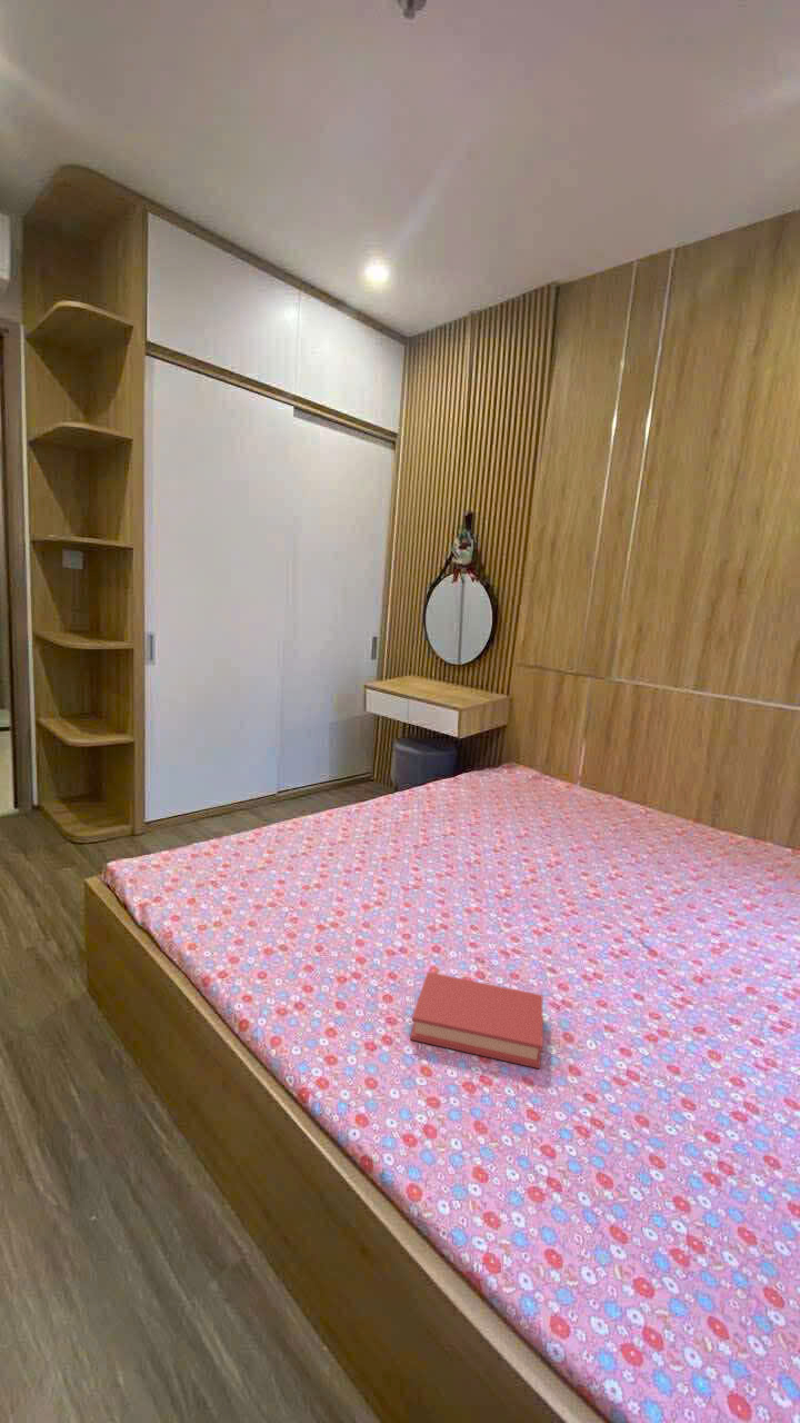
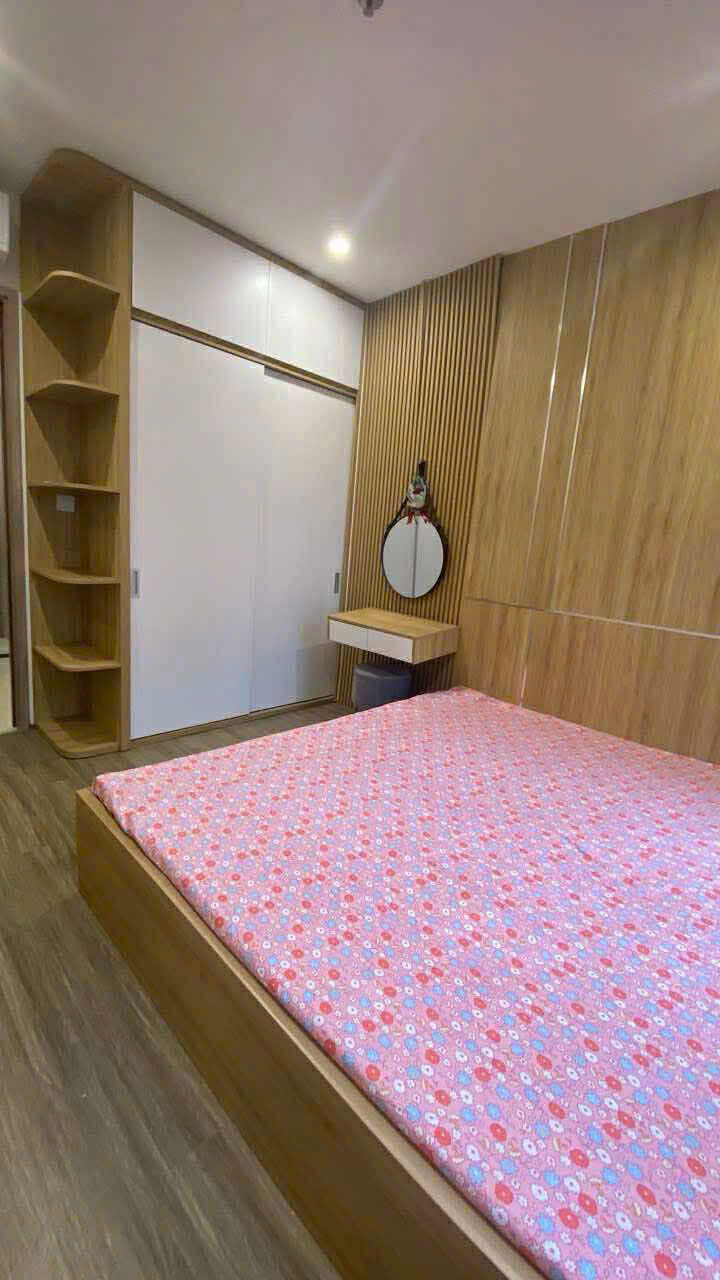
- book (479, 1016)
